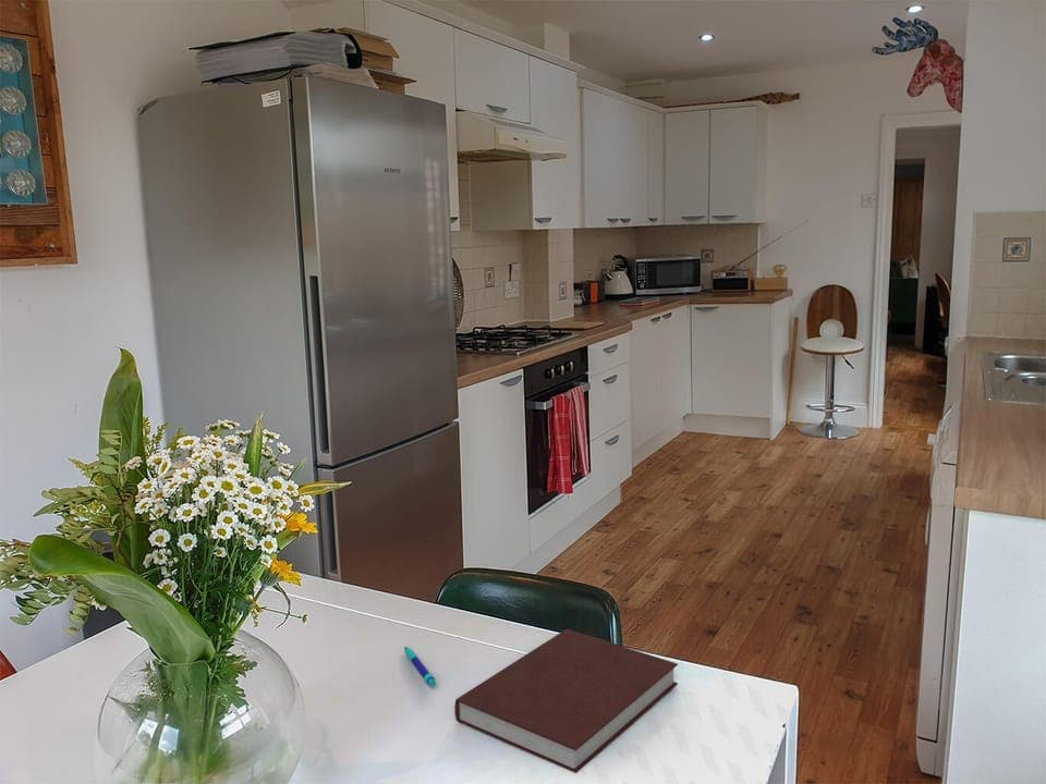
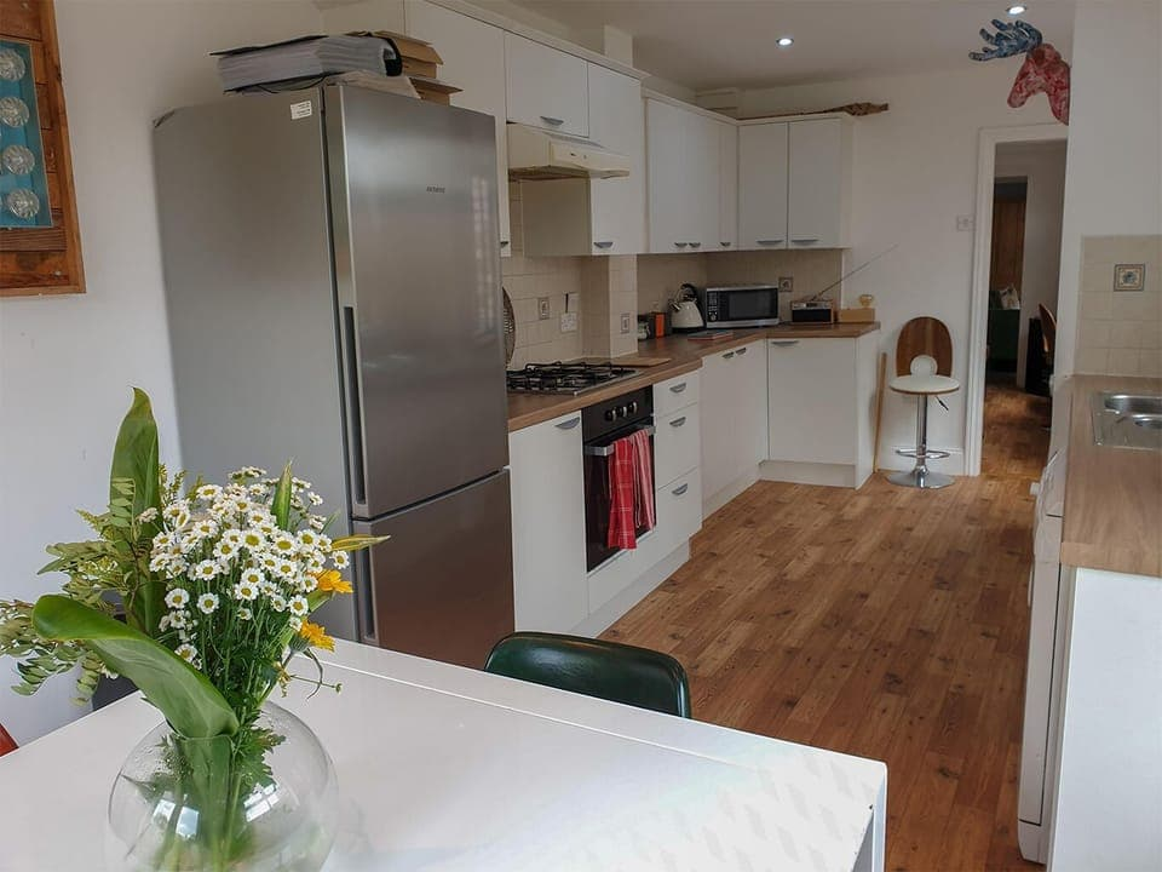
- notebook (570, 690)
- pen (418, 663)
